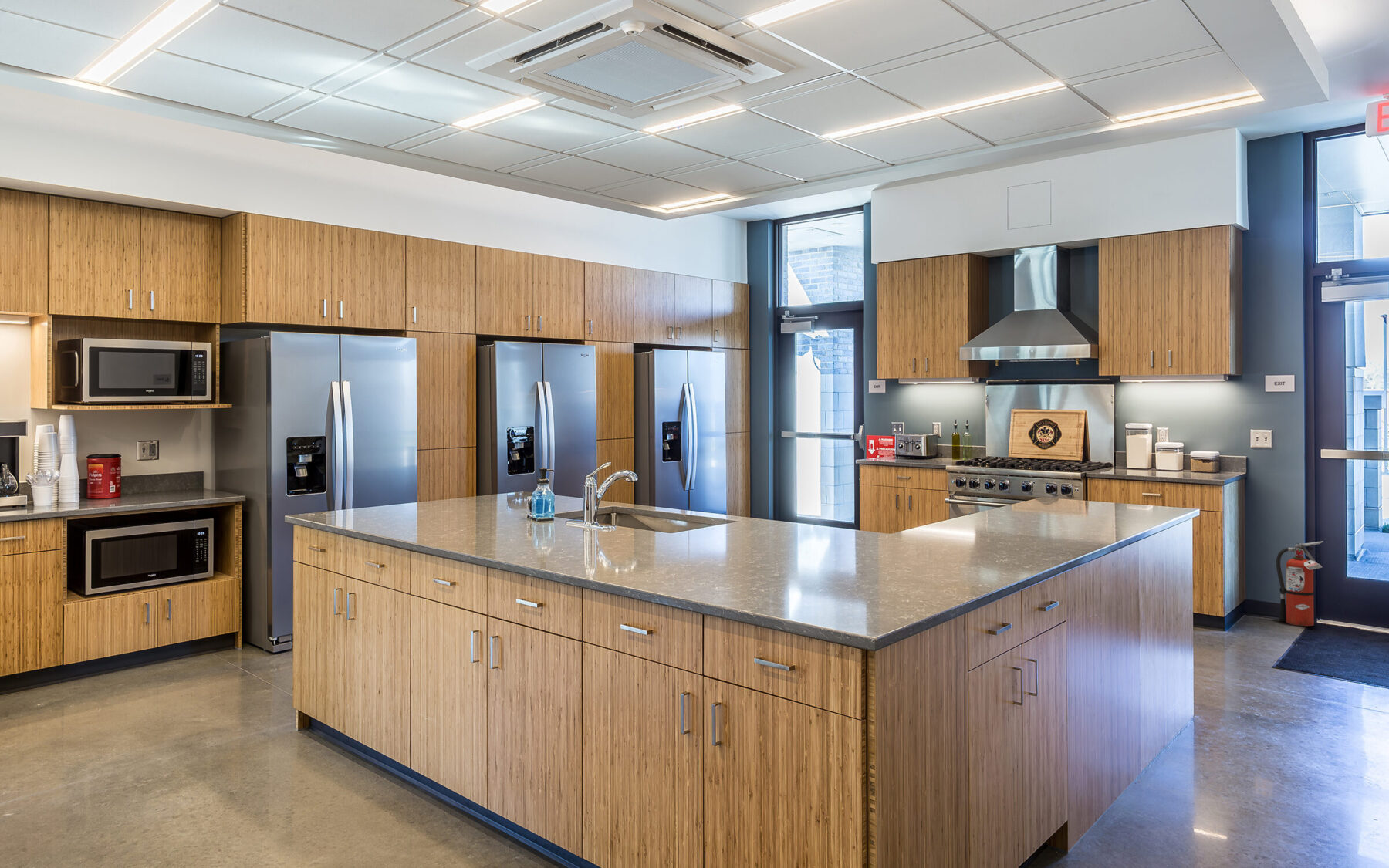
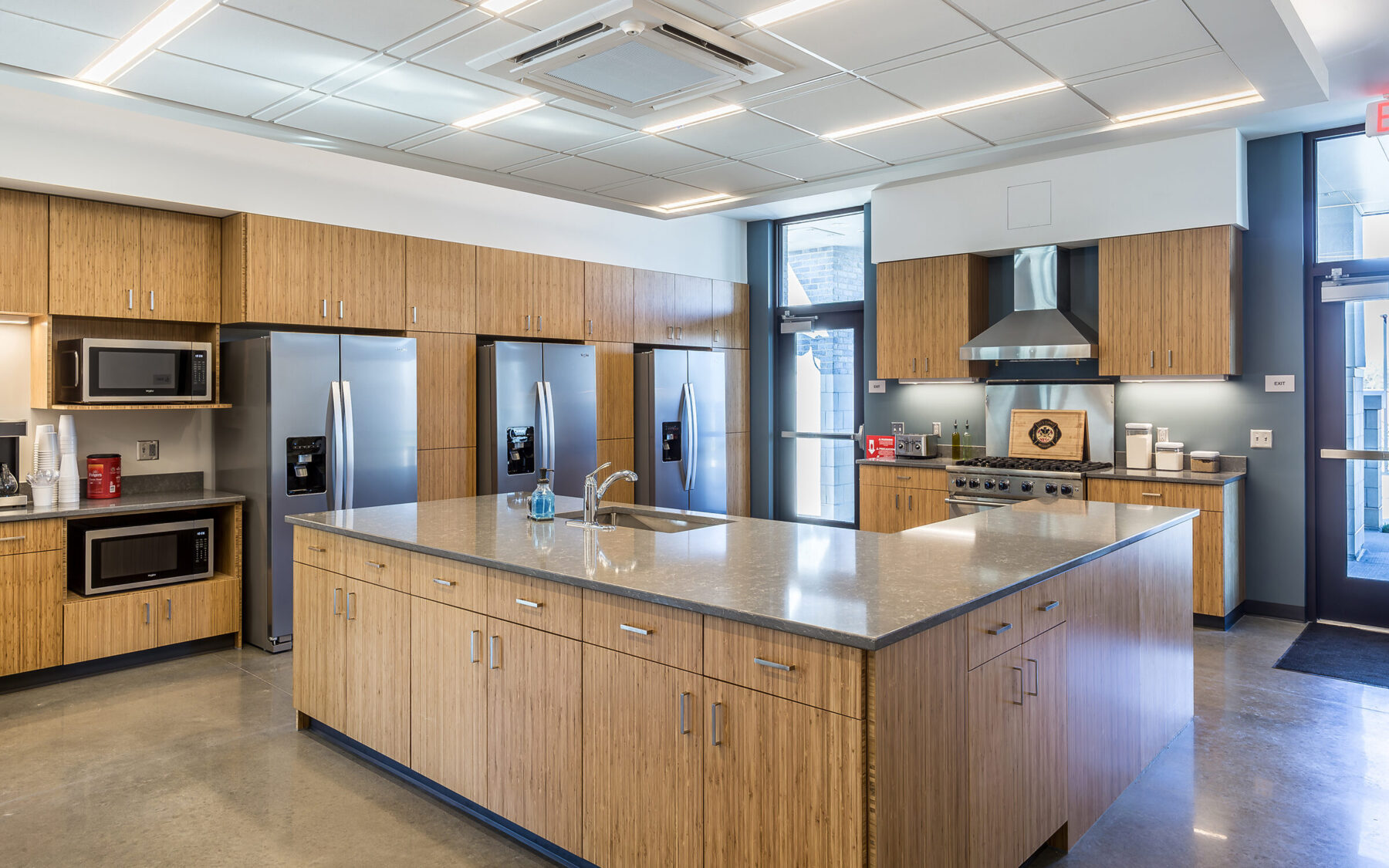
- fire extinguisher (1299, 582)
